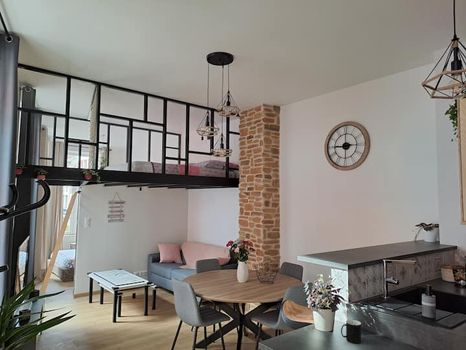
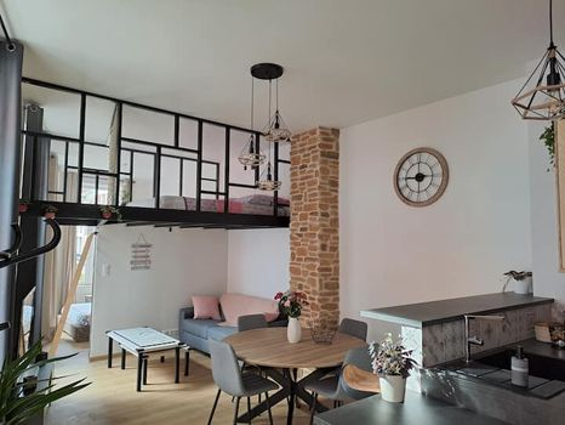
- cup (350, 331)
